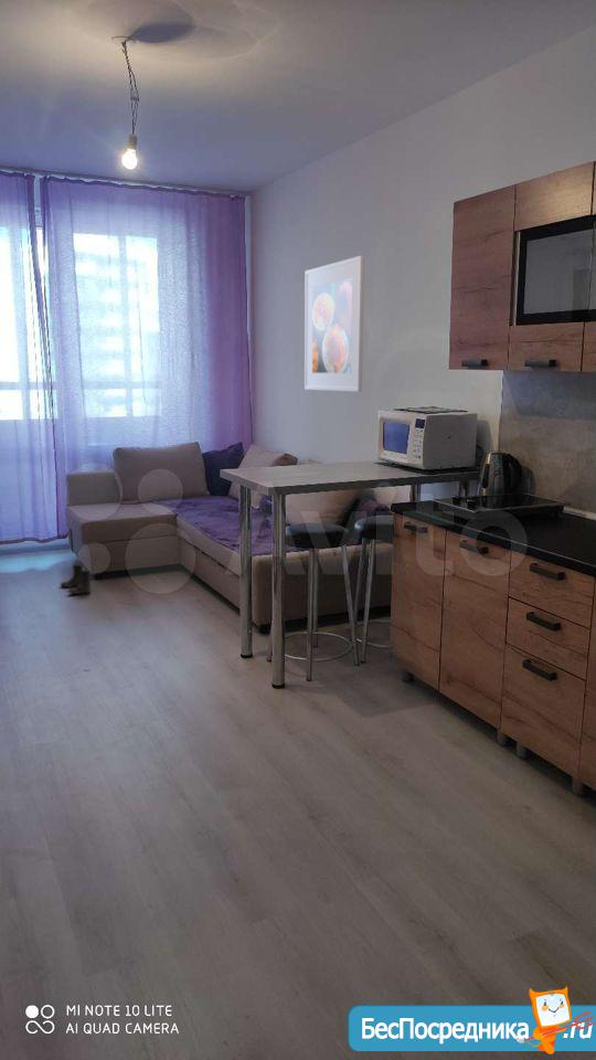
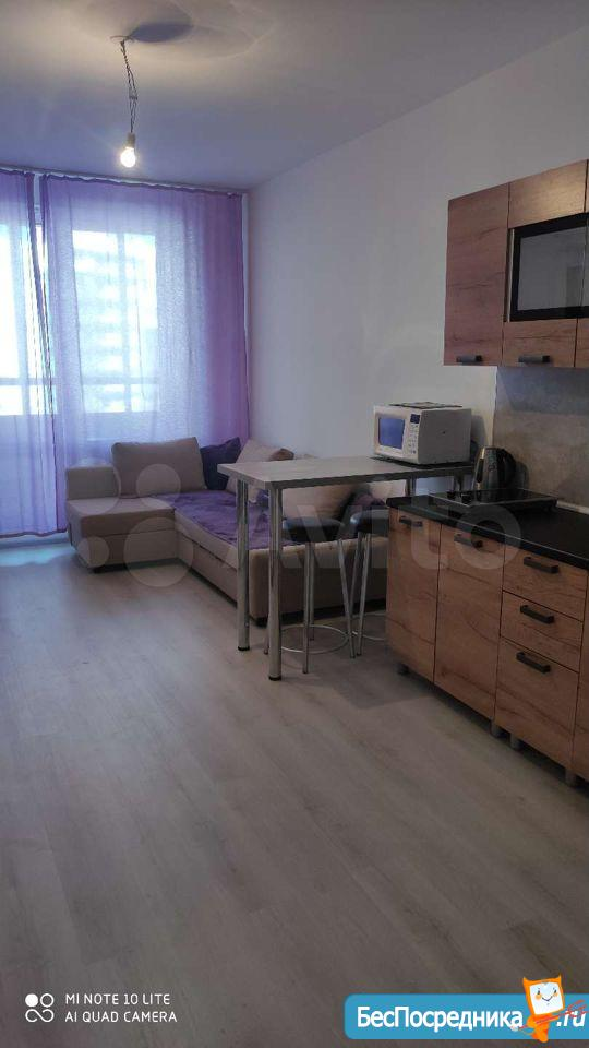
- boots (75, 579)
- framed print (331, 328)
